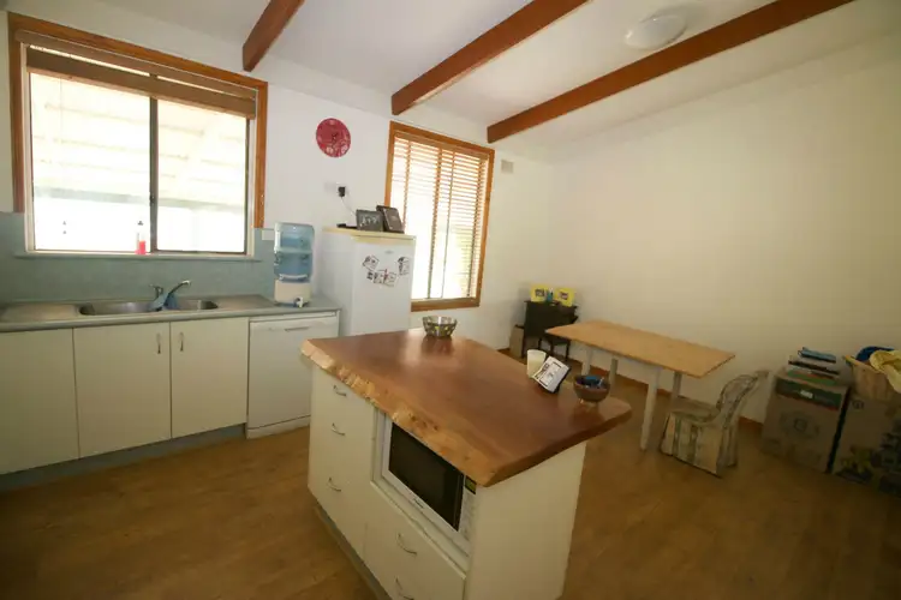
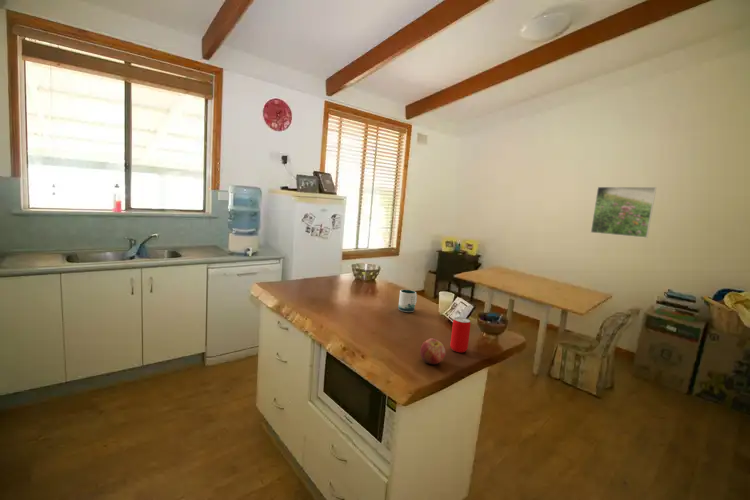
+ mug (409, 300)
+ apple (432, 350)
+ beverage can (460, 334)
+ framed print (621, 211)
